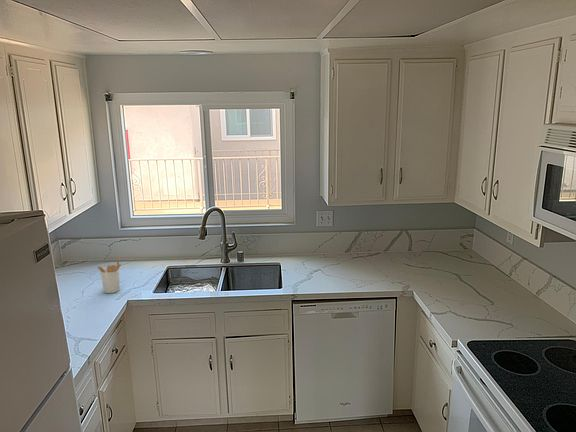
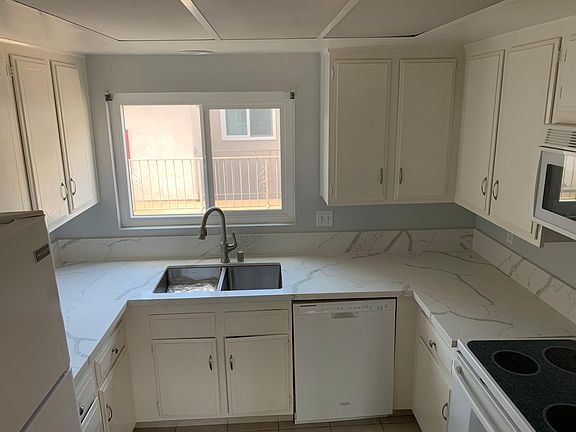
- utensil holder (112, 276)
